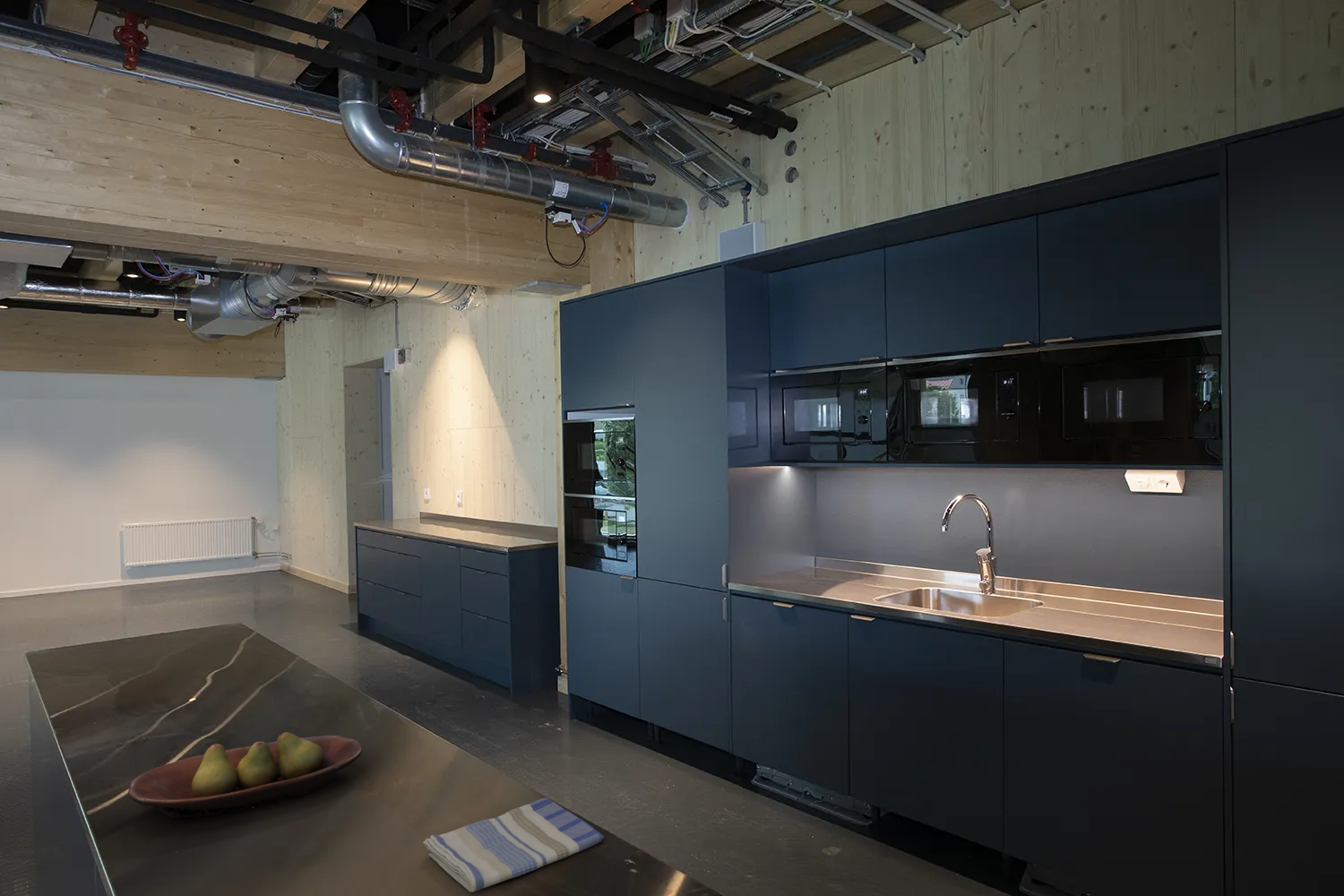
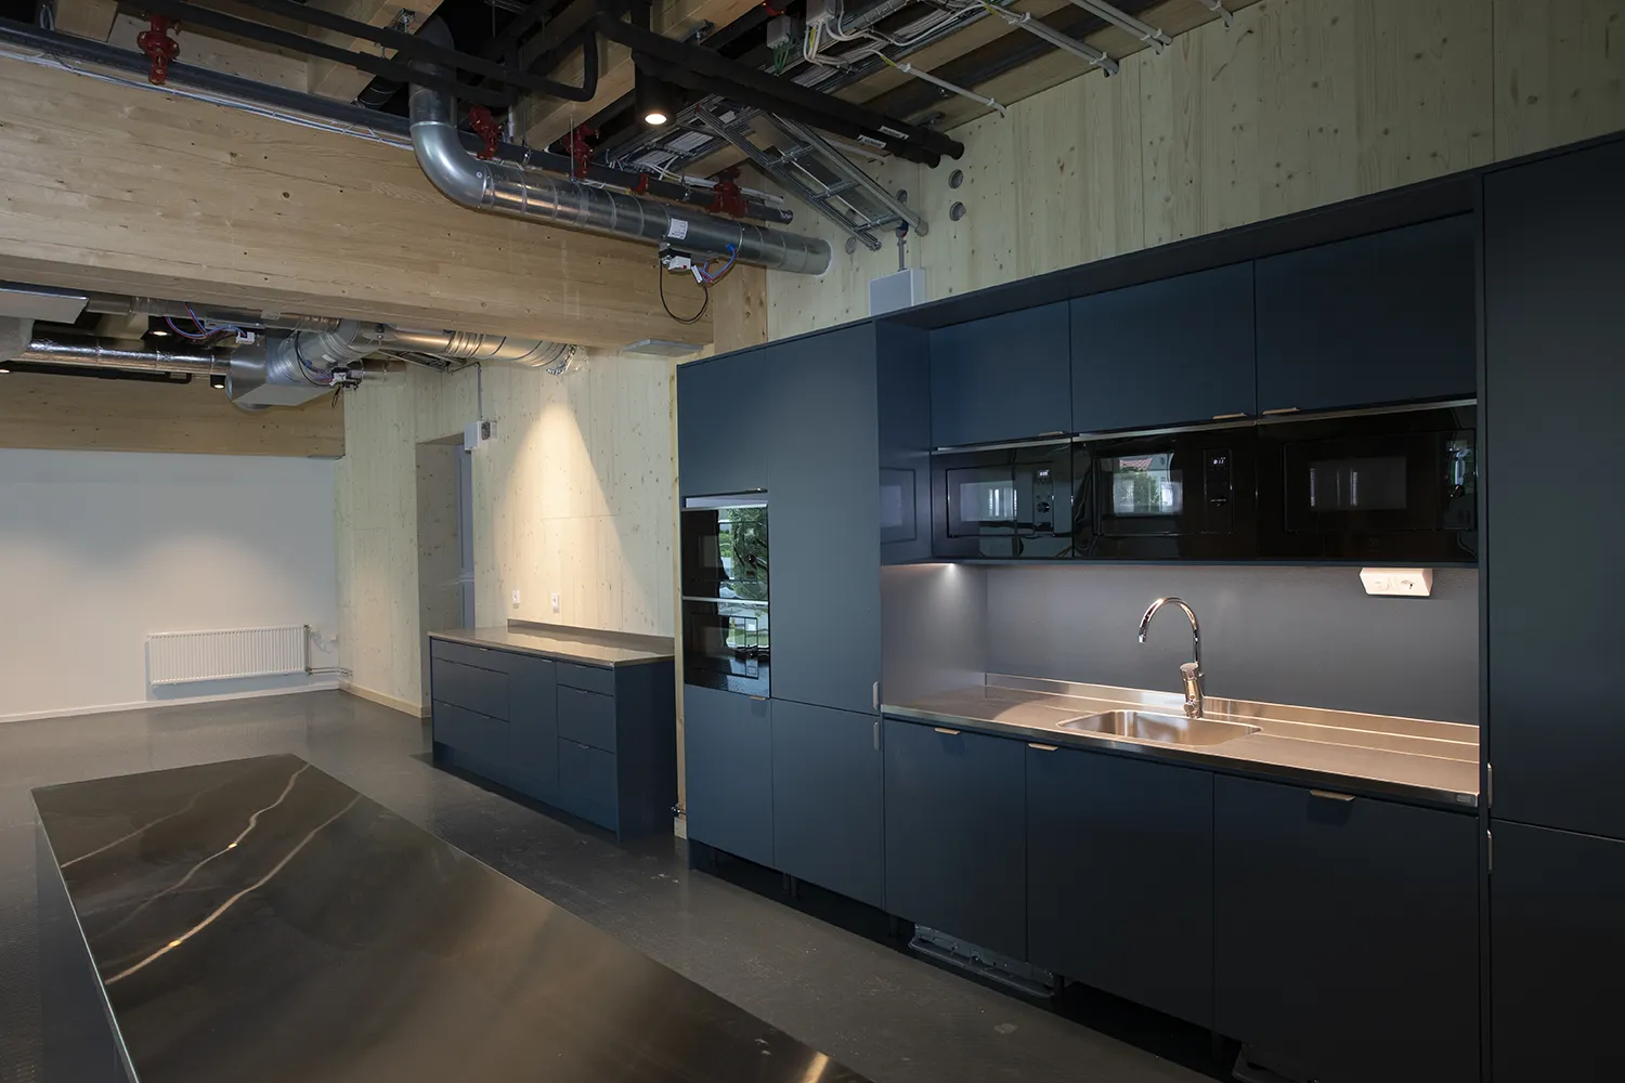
- fruit bowl (251, 768)
- dish towel (513, 840)
